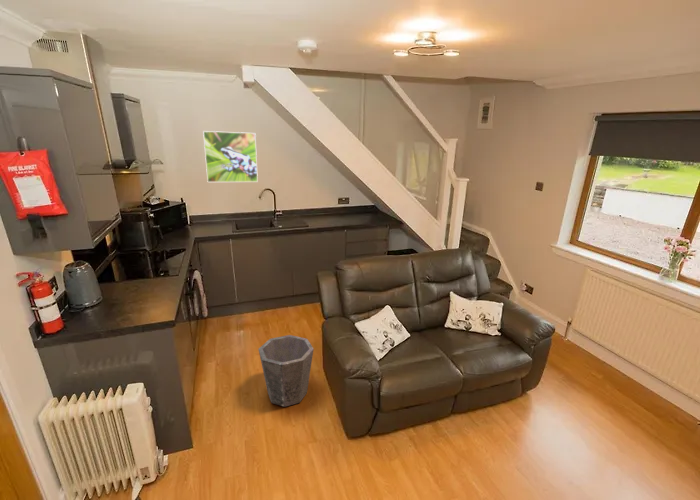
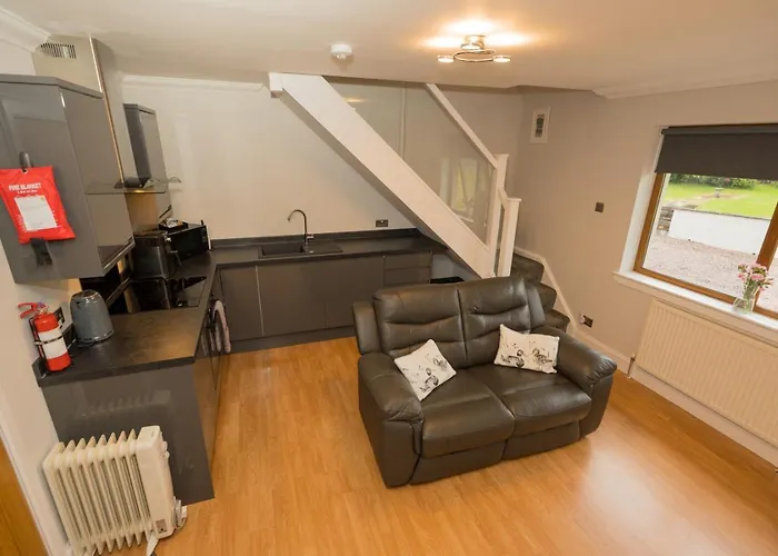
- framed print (231, 157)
- waste bin (286, 371)
